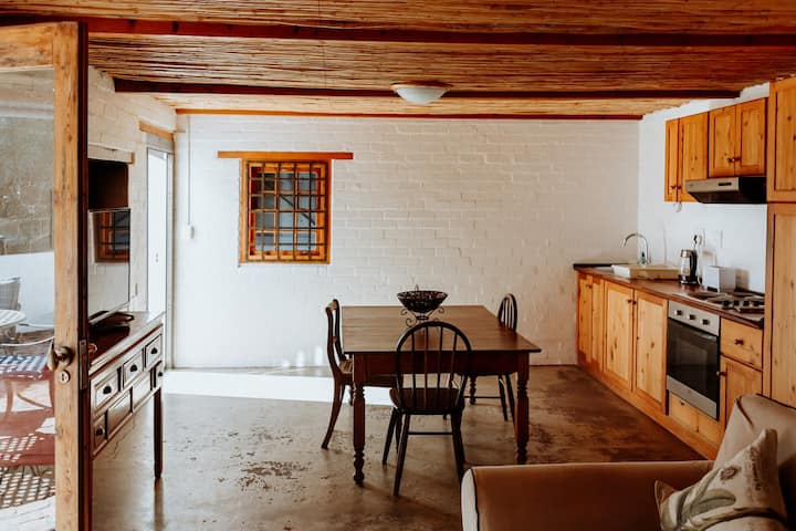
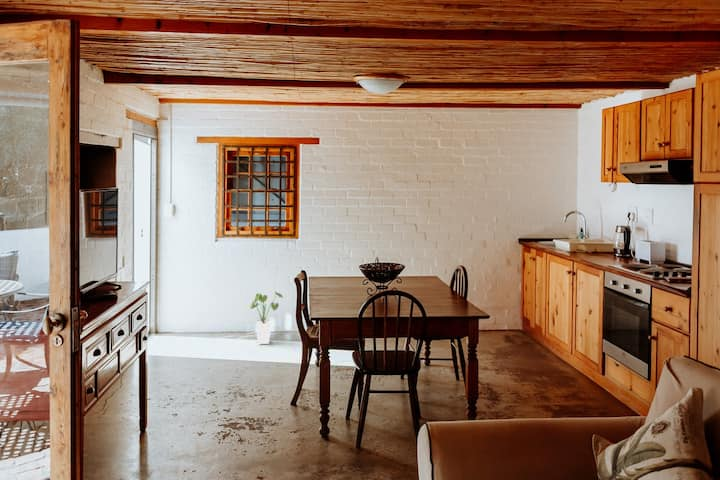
+ house plant (265, 317)
